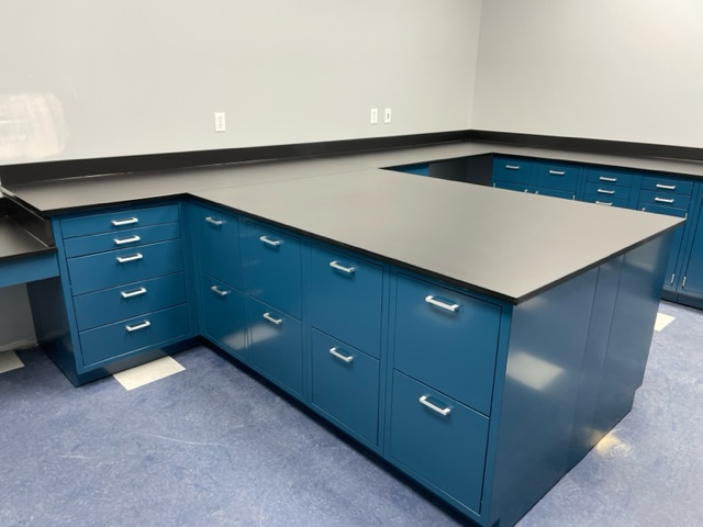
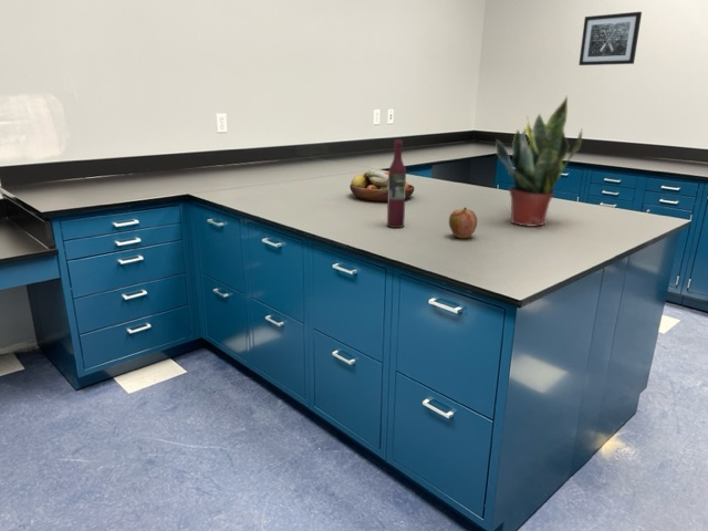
+ apple (462, 221)
+ potted plant (529, 159)
+ wall art (608, 40)
+ fruit bowl (382, 183)
+ wine bottle (396, 184)
